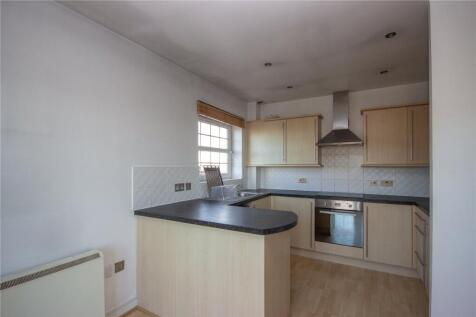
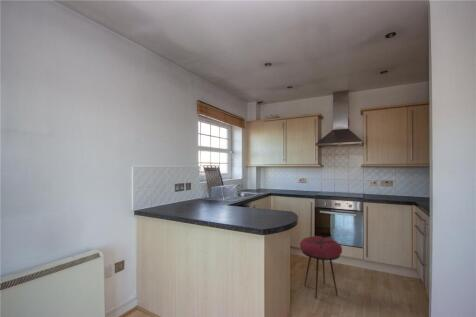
+ stool (317, 265)
